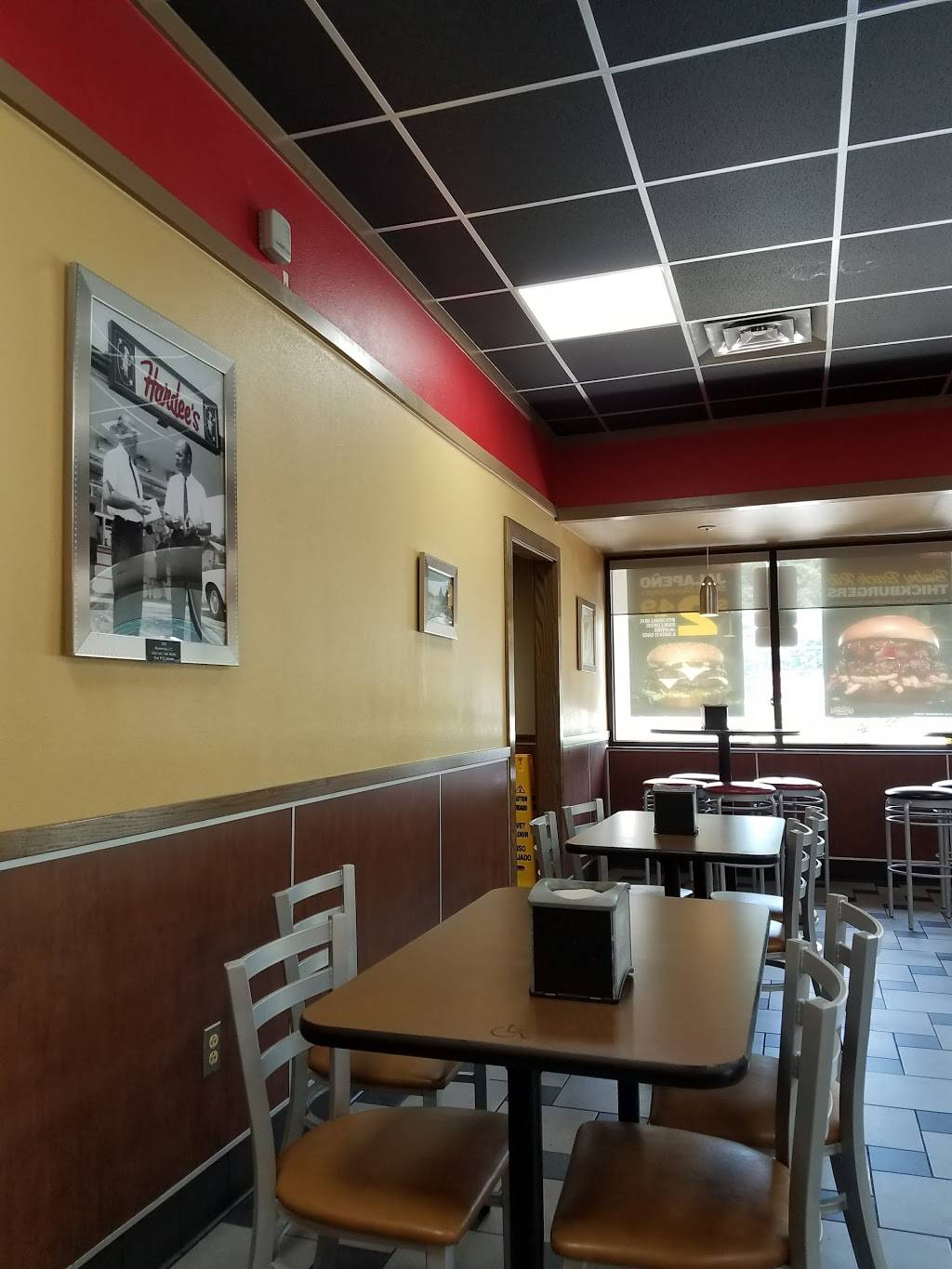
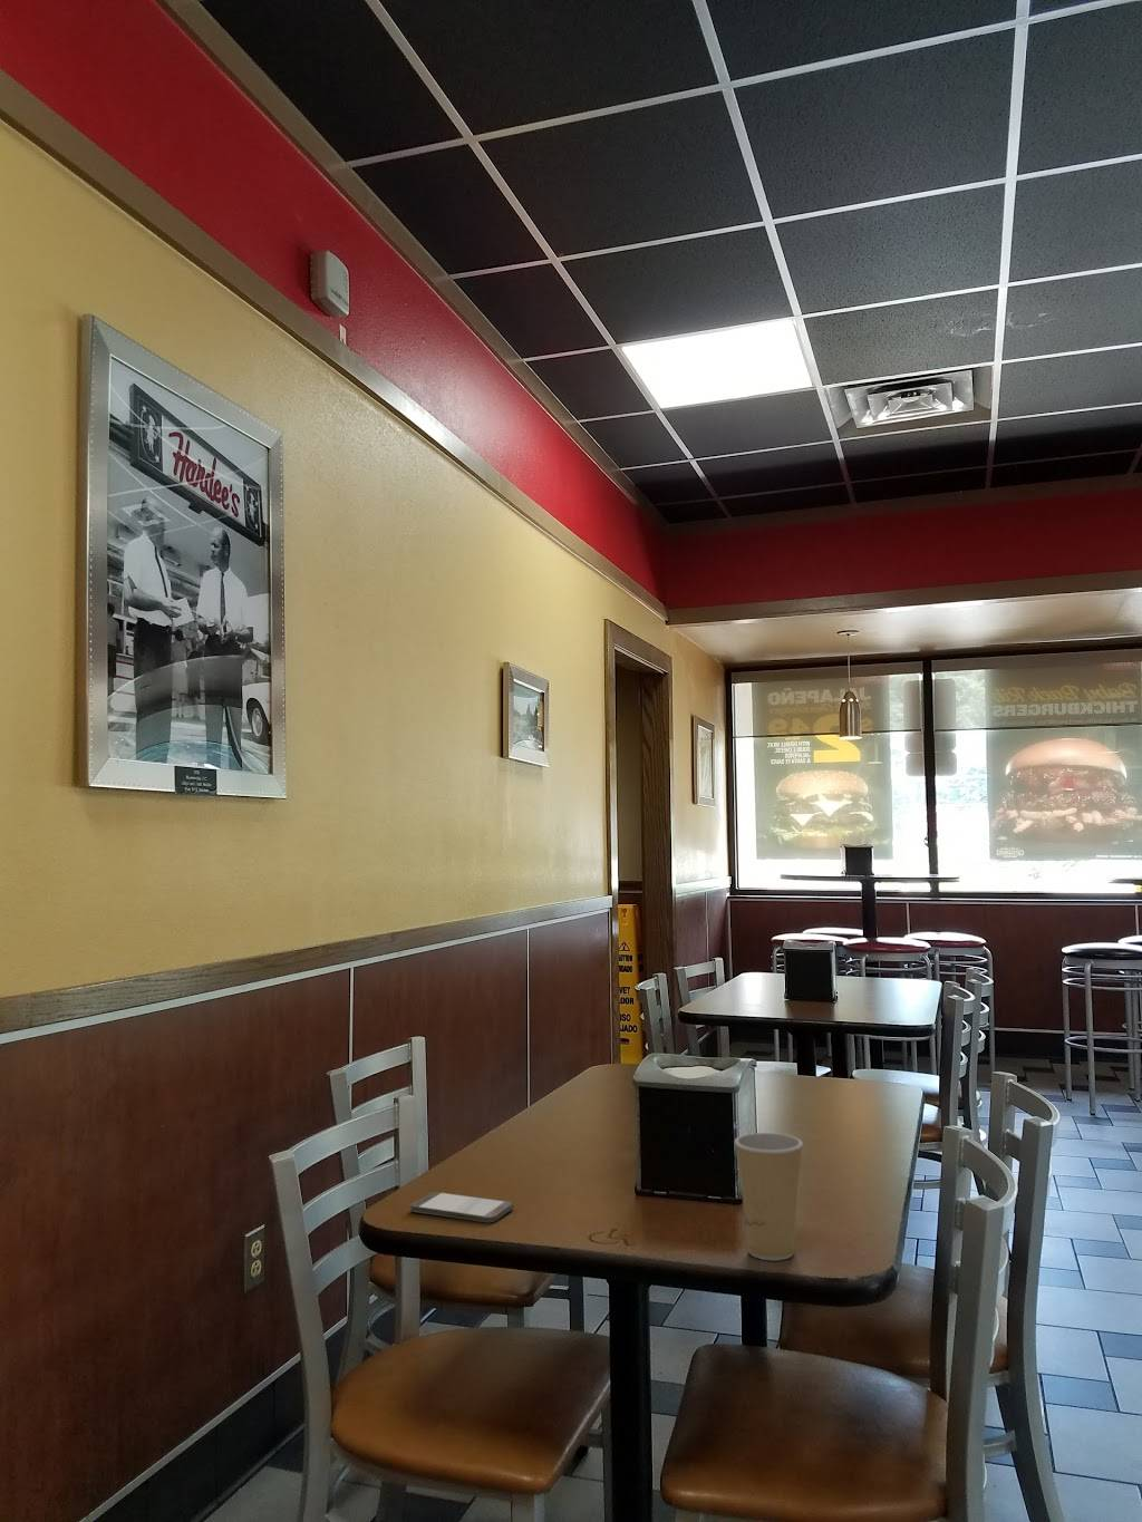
+ smartphone (462, 1207)
+ paper cup (769, 1197)
